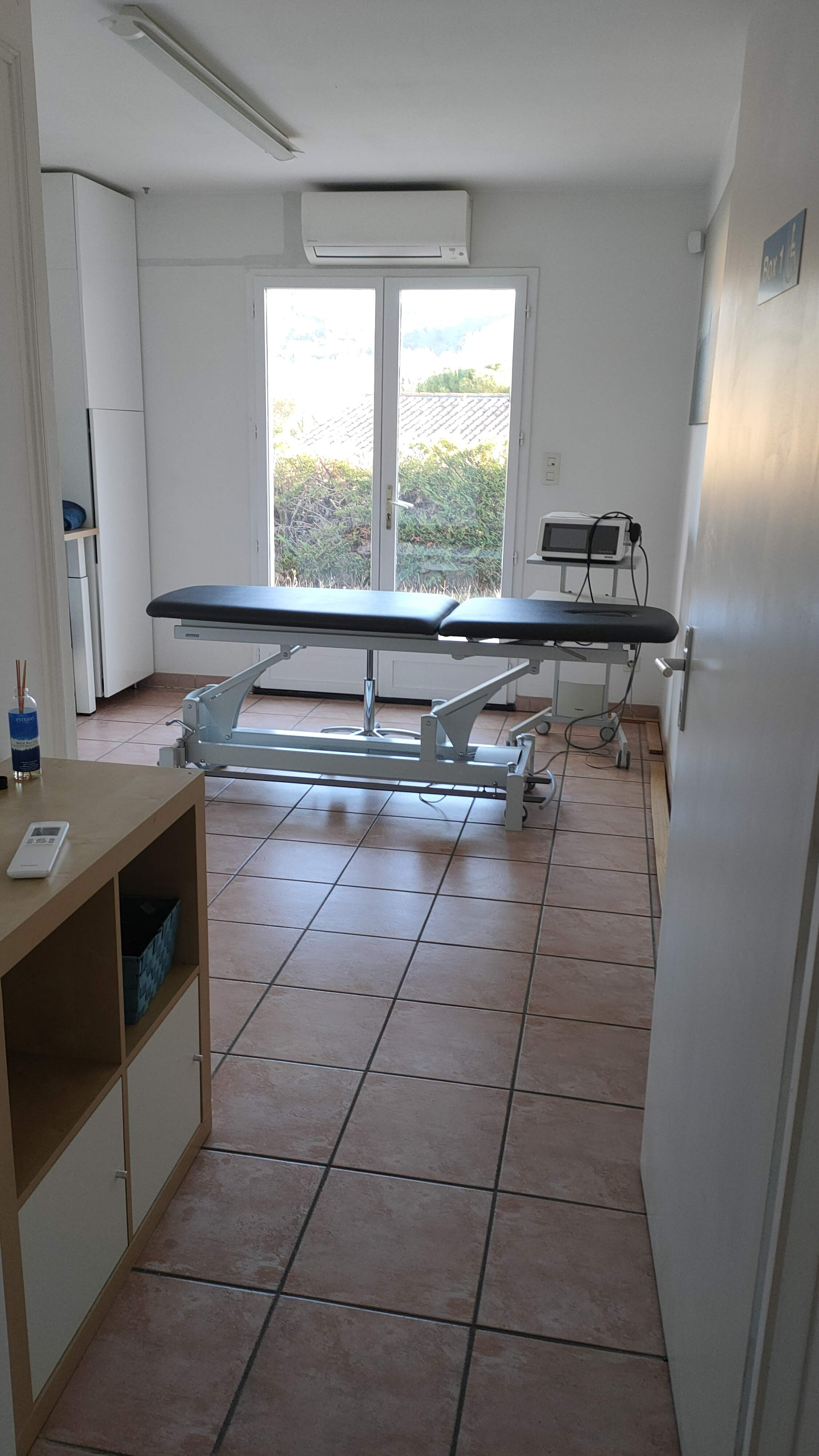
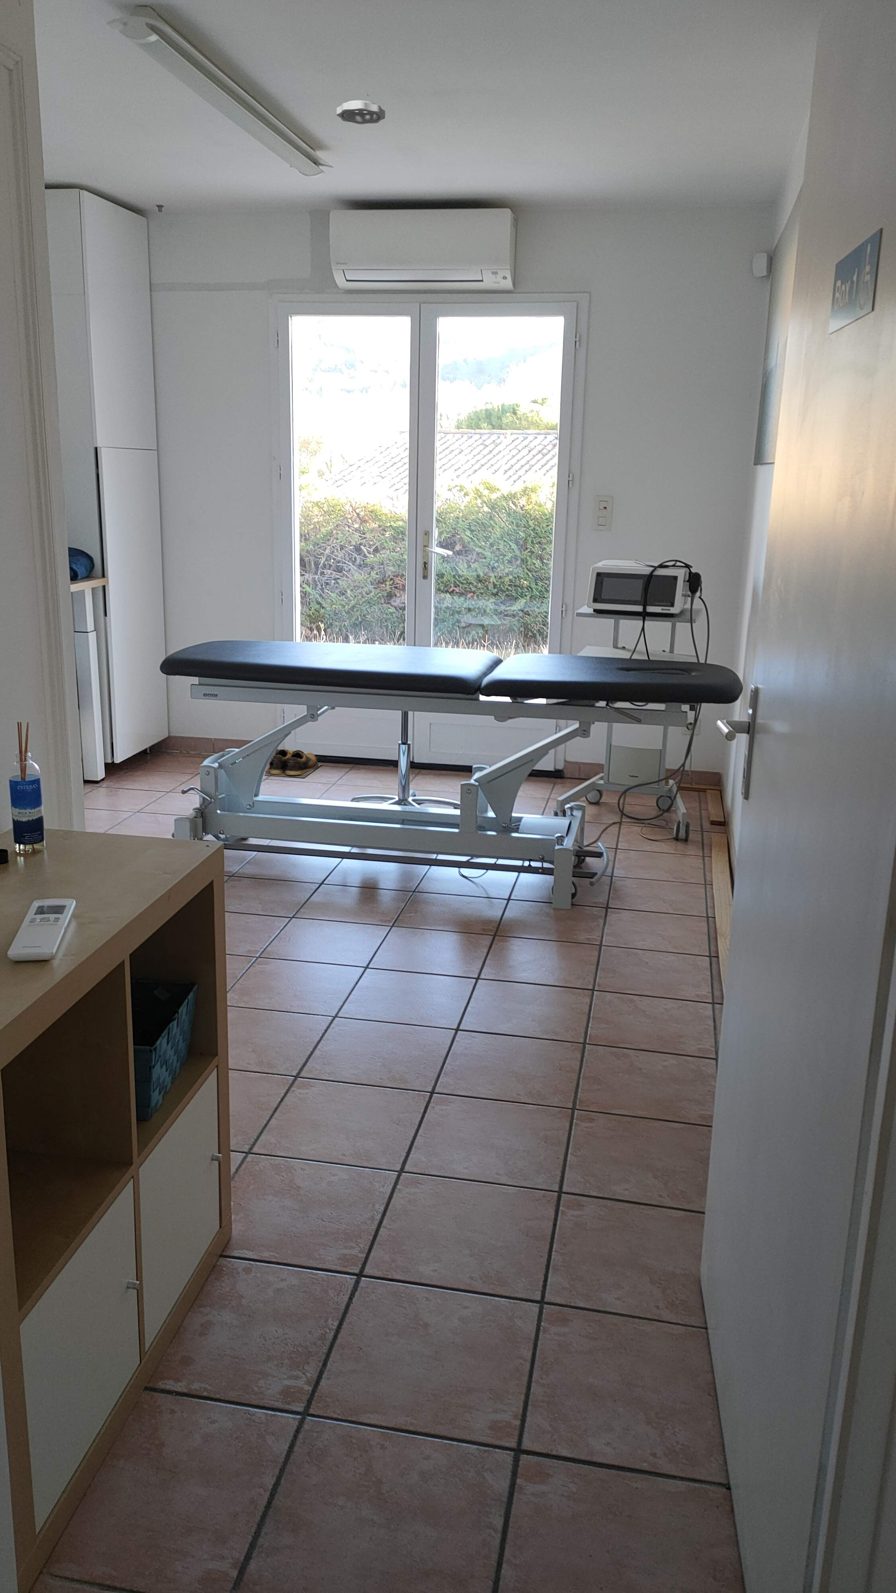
+ shoes (291, 759)
+ smoke detector (361, 108)
